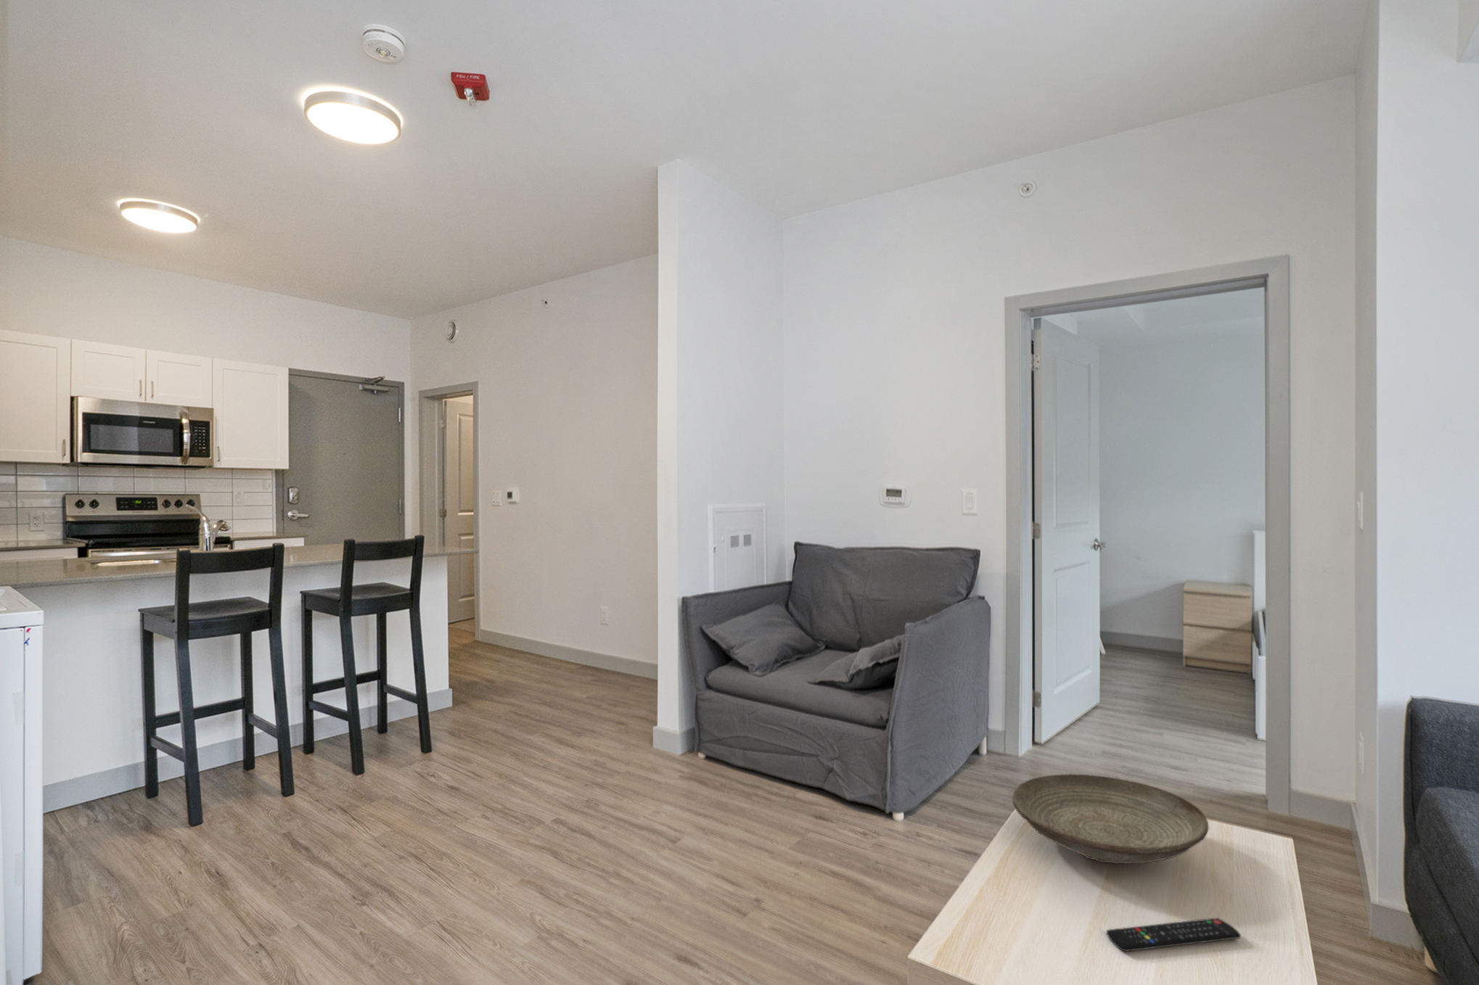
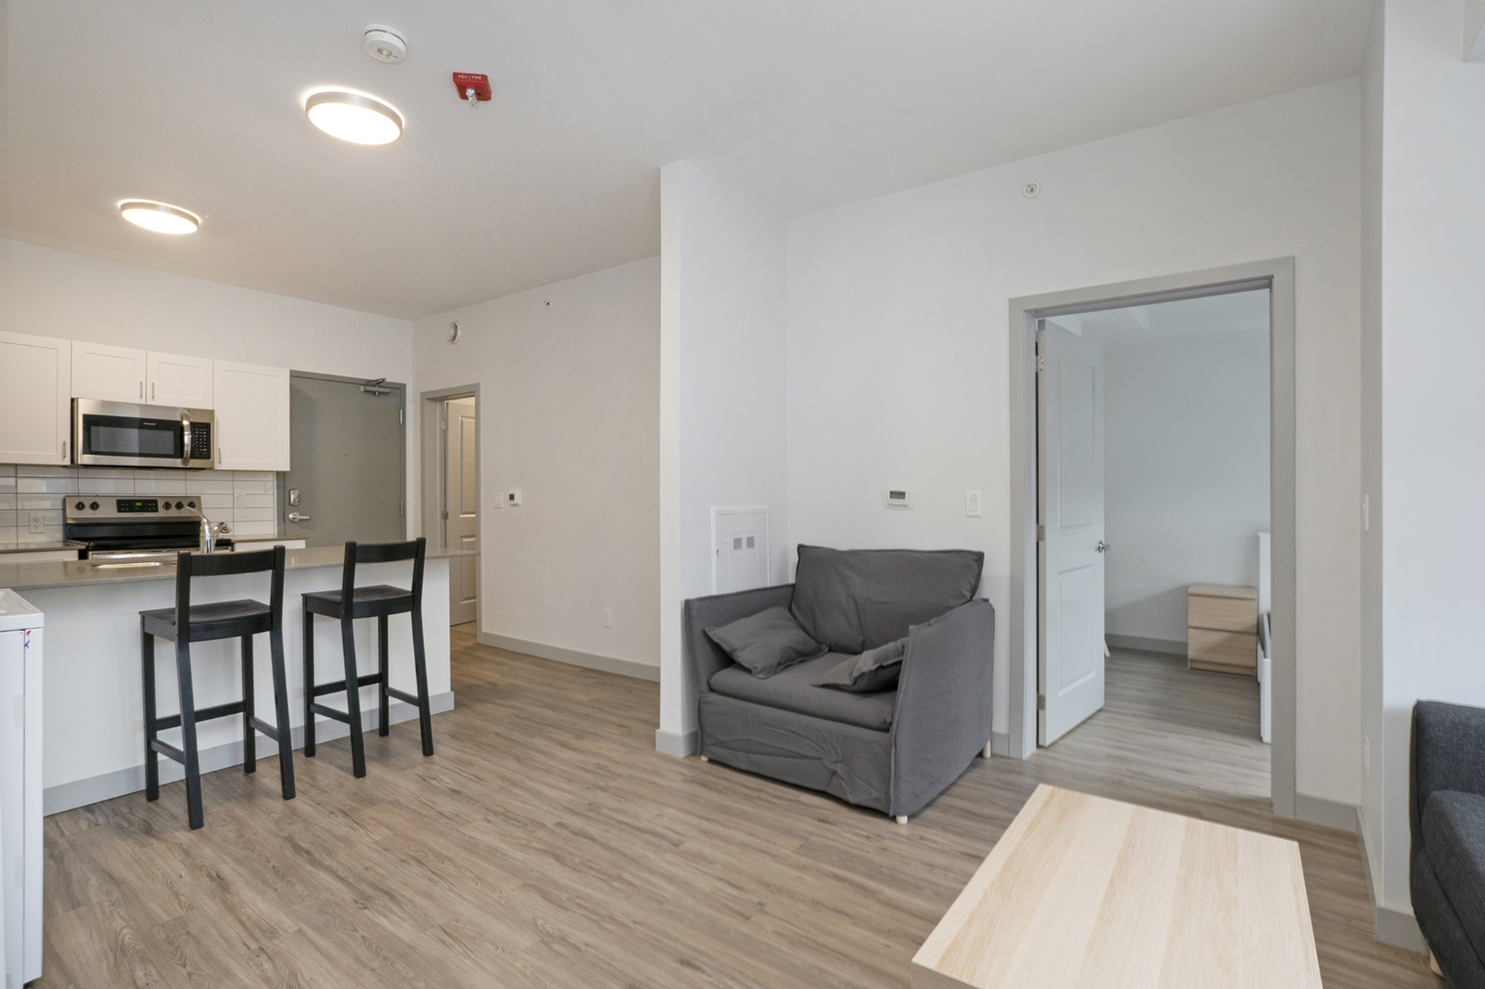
- decorative bowl (1105, 827)
- remote control (1174, 934)
